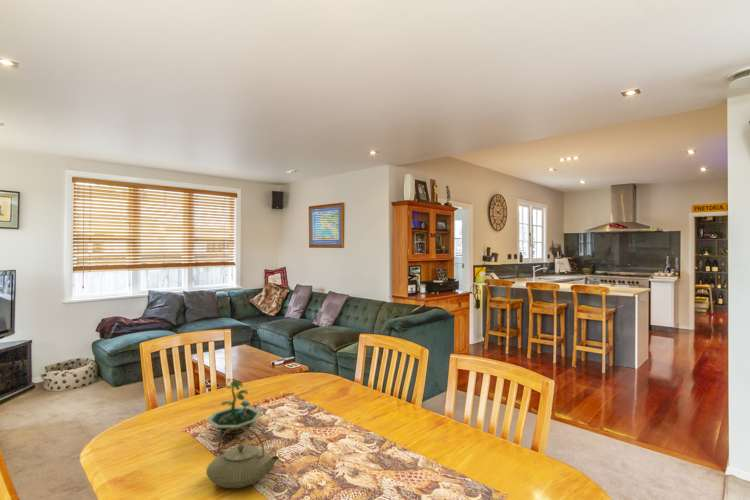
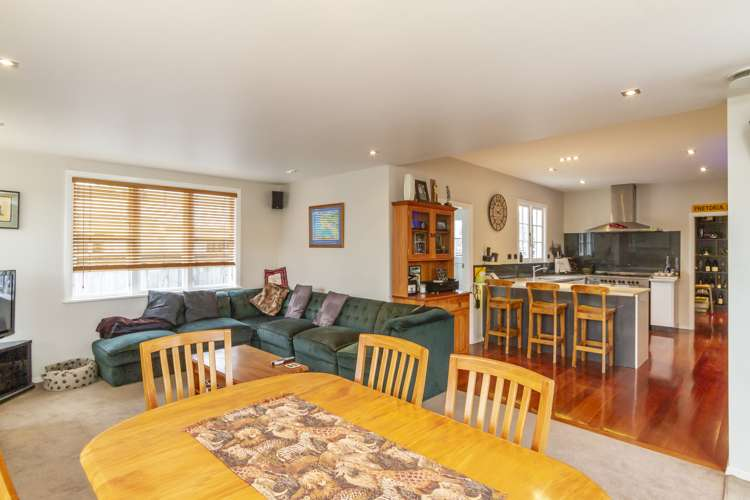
- teapot (244, 452)
- terrarium (235, 387)
